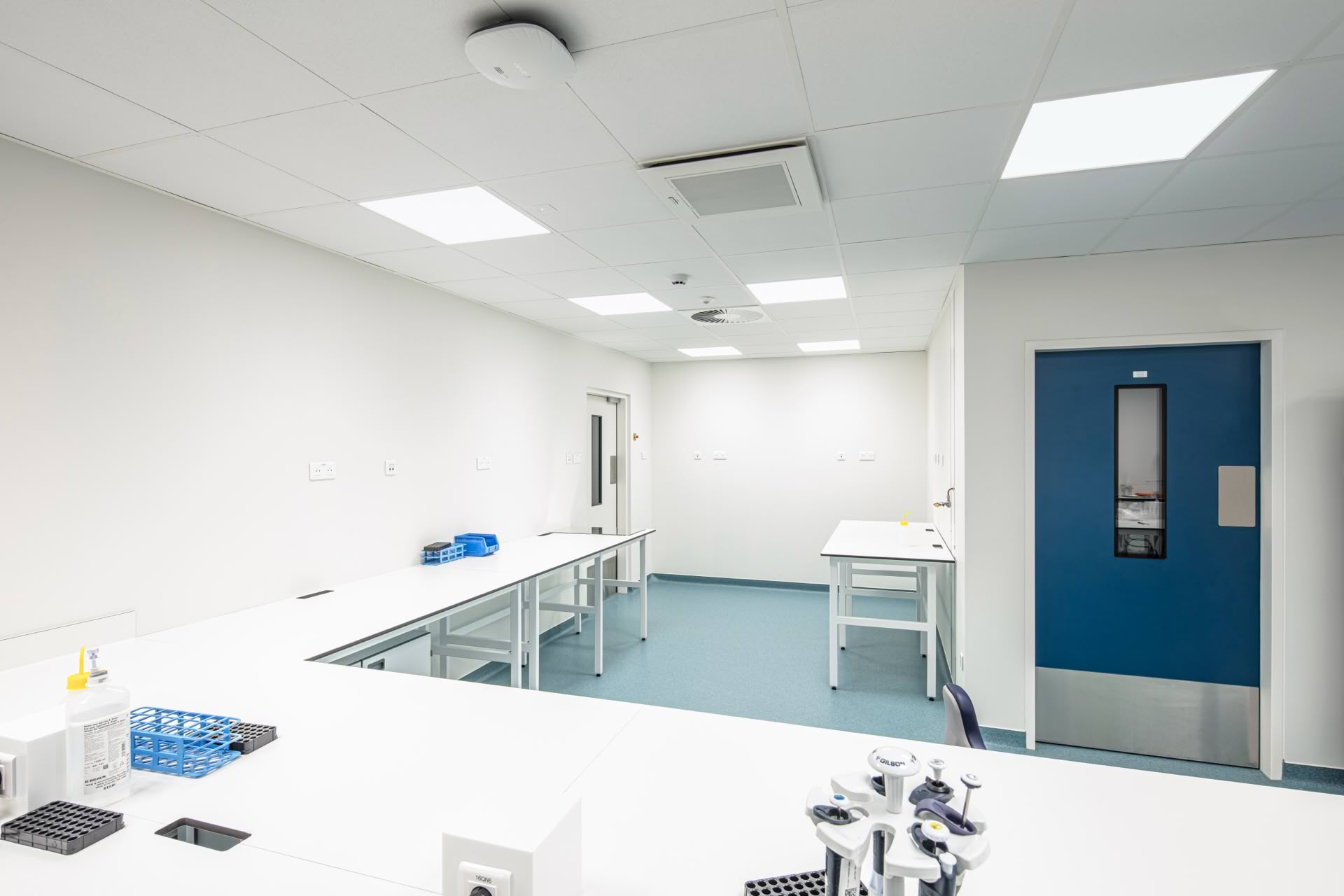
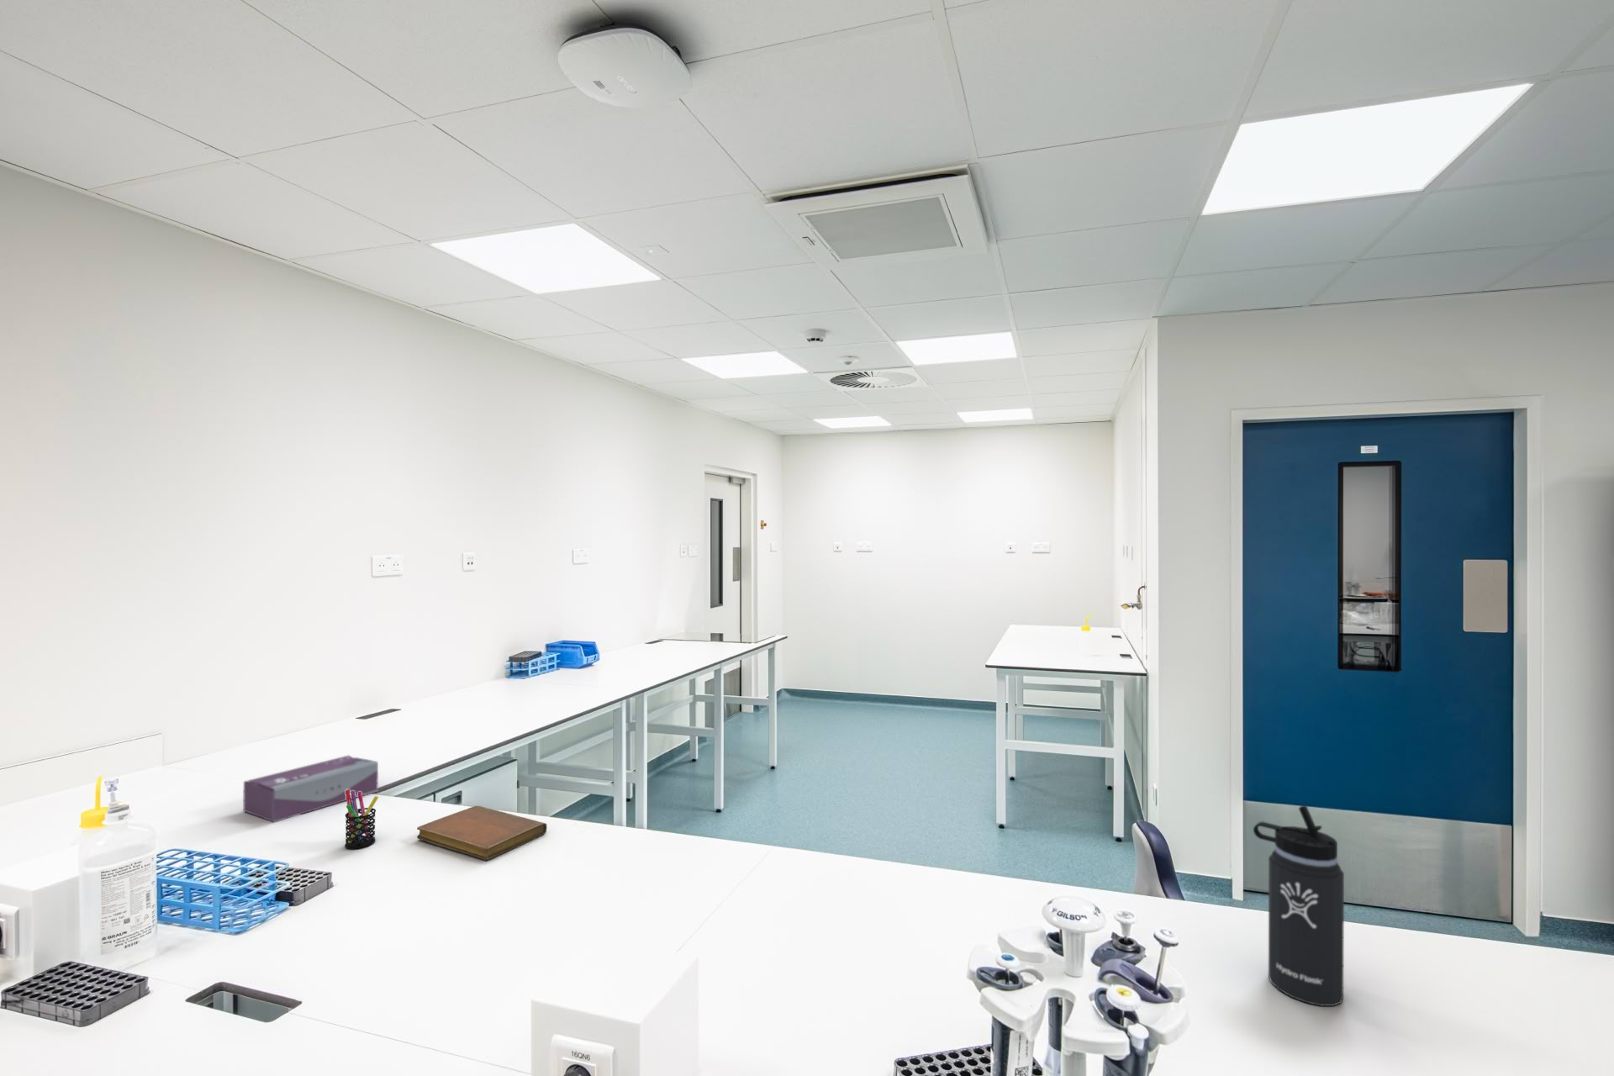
+ notebook (482, 830)
+ tissue box (312, 785)
+ thermos bottle (1296, 893)
+ pen holder (357, 817)
